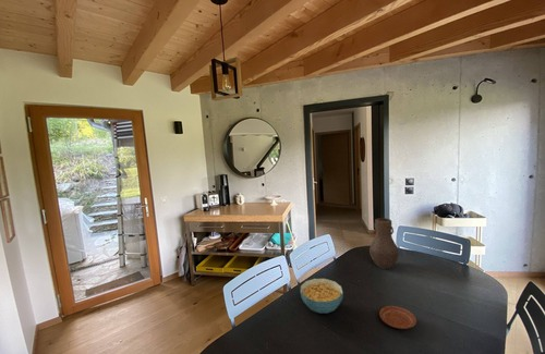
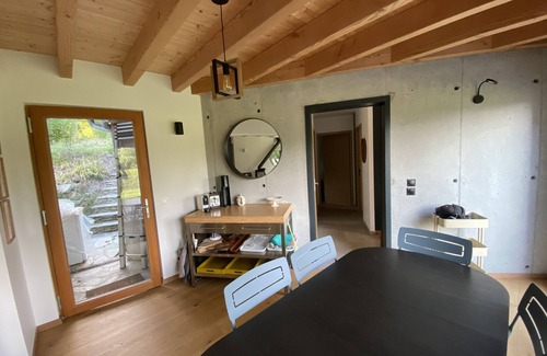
- vase (384, 243)
- plate (397, 319)
- cereal bowl (322, 298)
